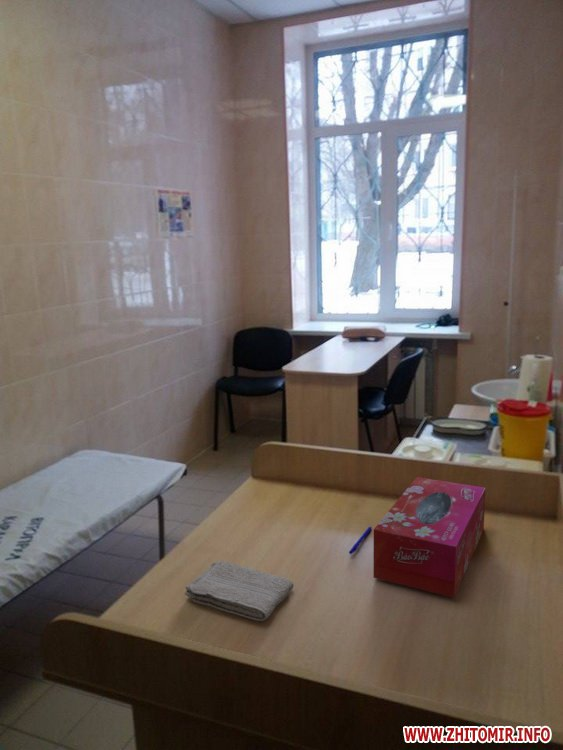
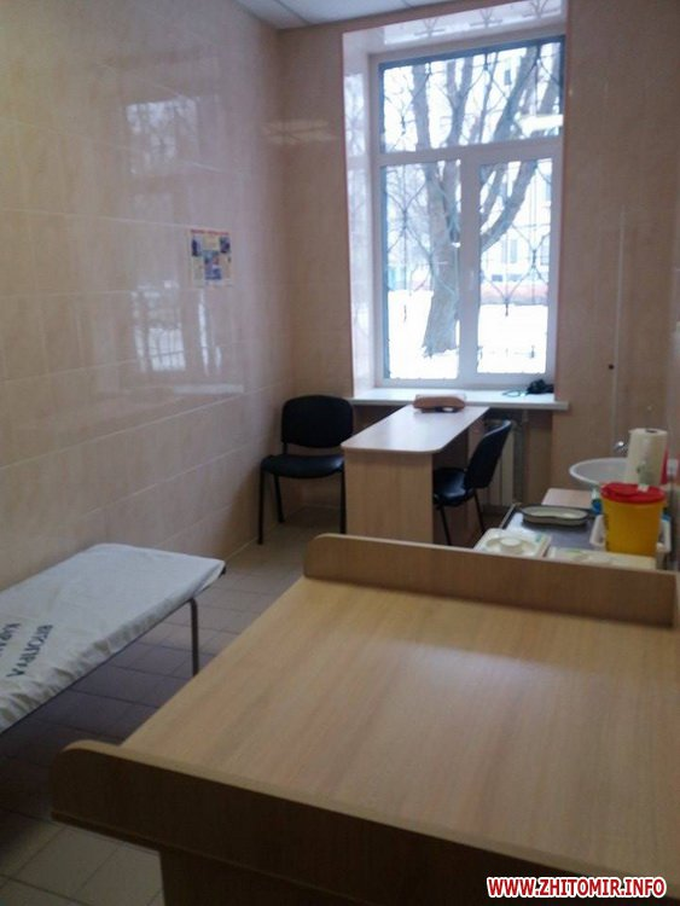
- tissue box (433, 529)
- pen (361, 538)
- washcloth (239, 587)
